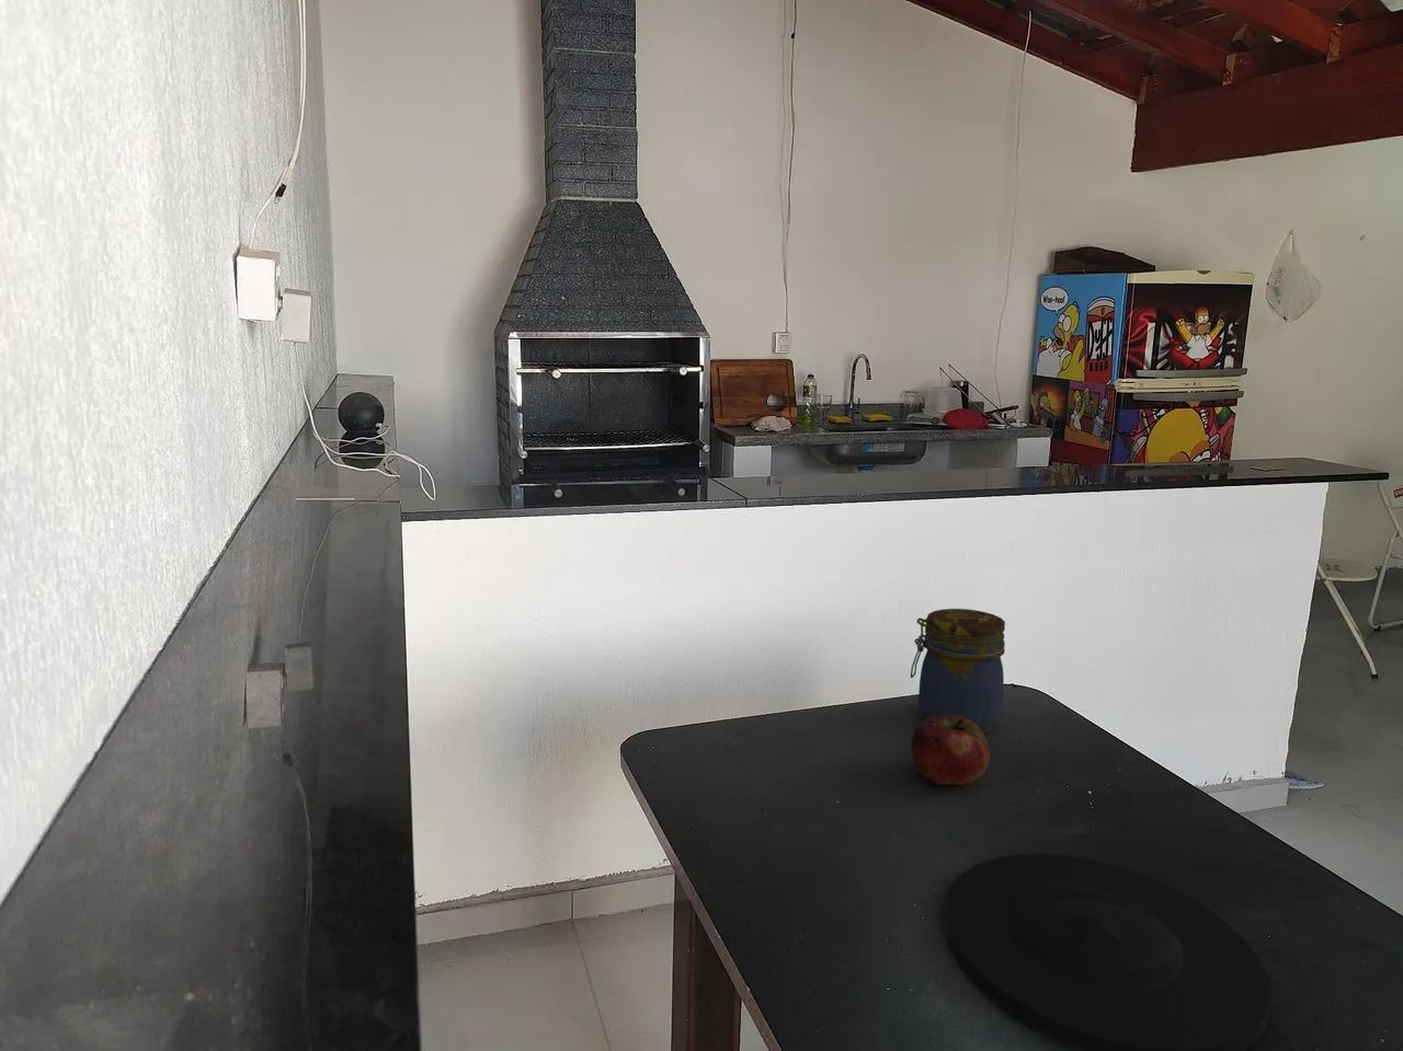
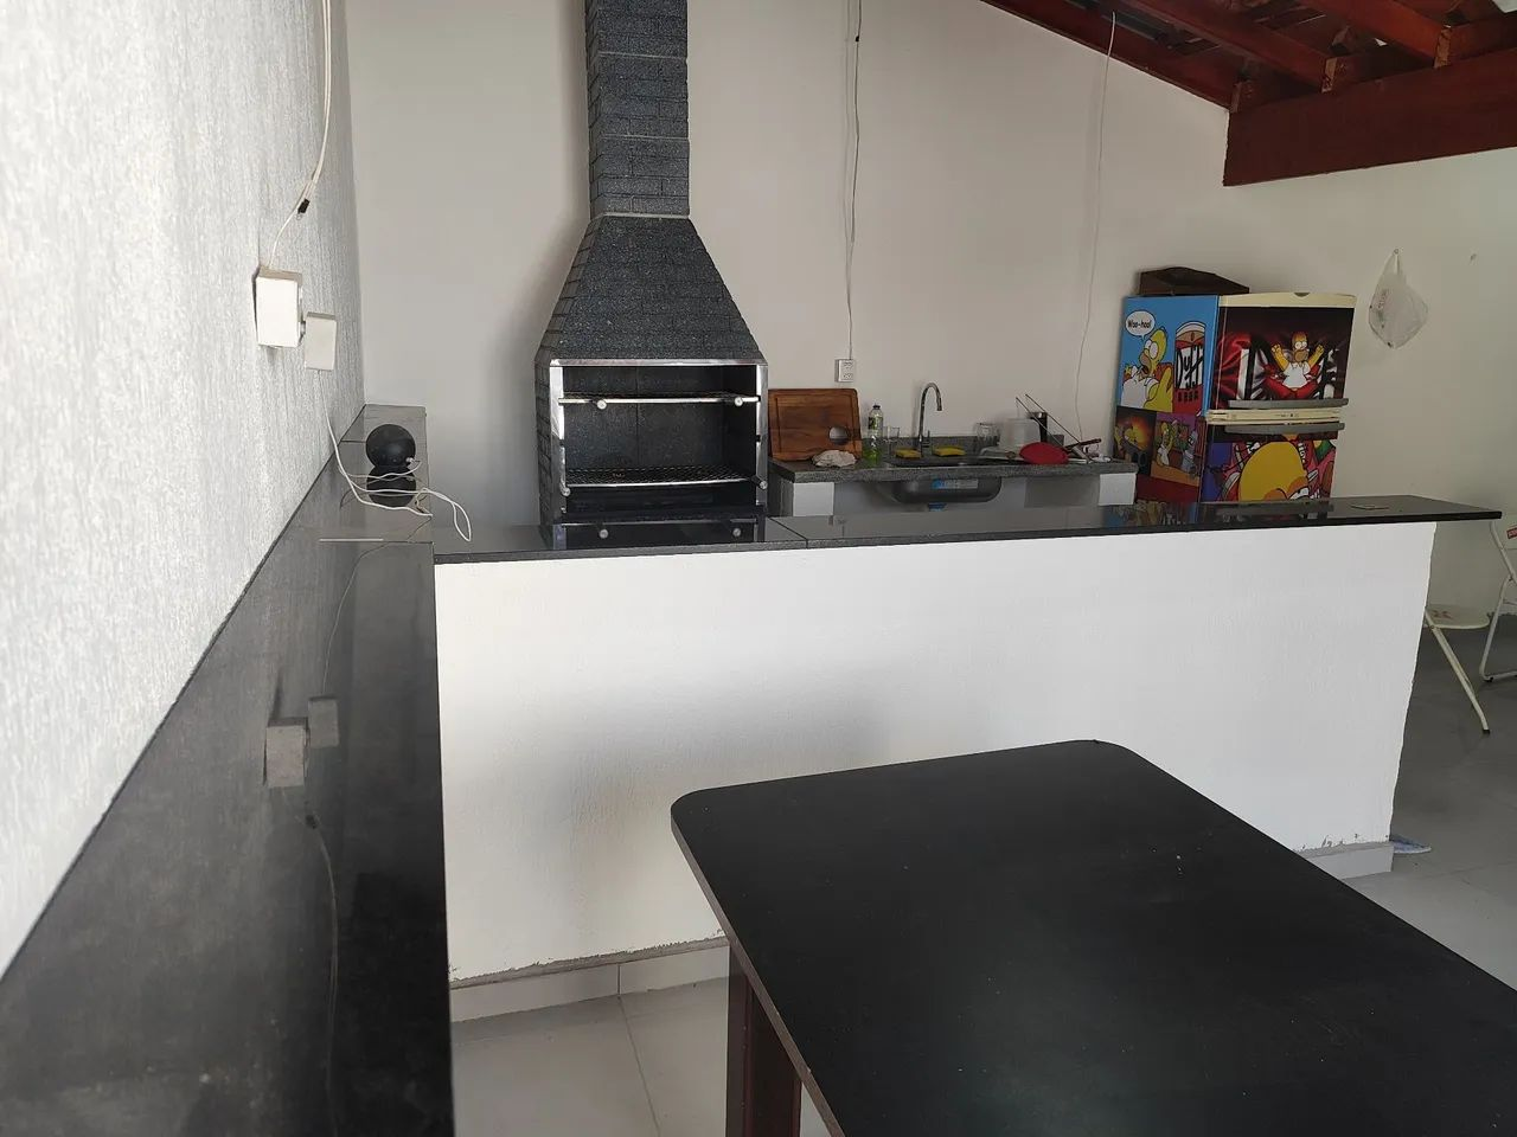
- jar (957, 667)
- plate (1097, 932)
- fruit (949, 747)
